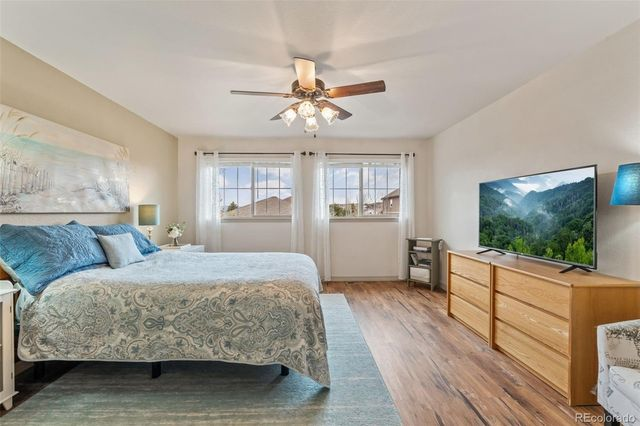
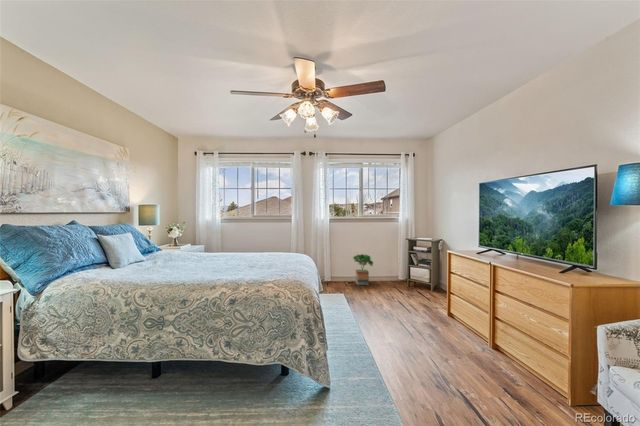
+ potted tree (362, 268)
